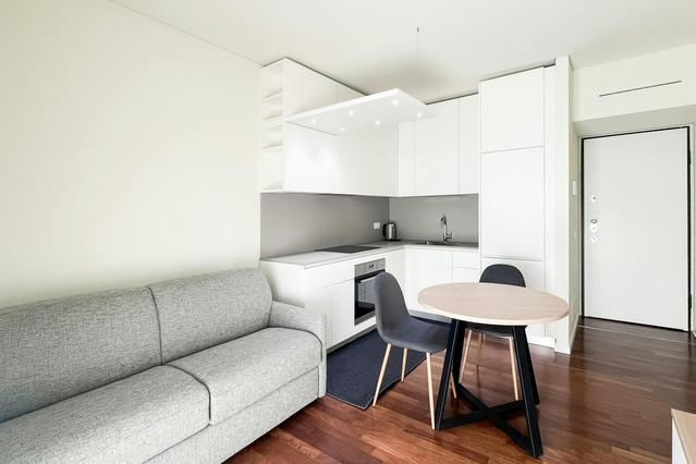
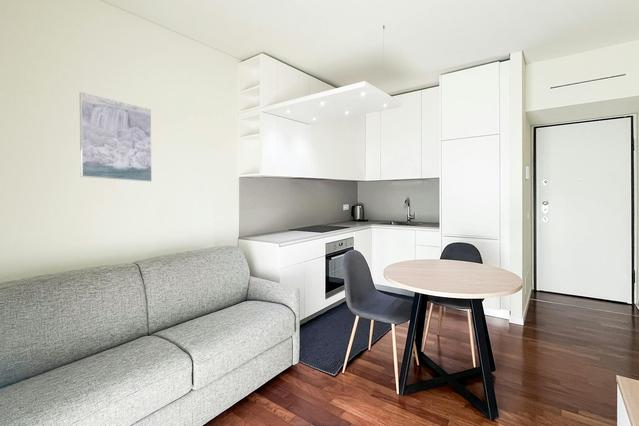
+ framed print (118, 140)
